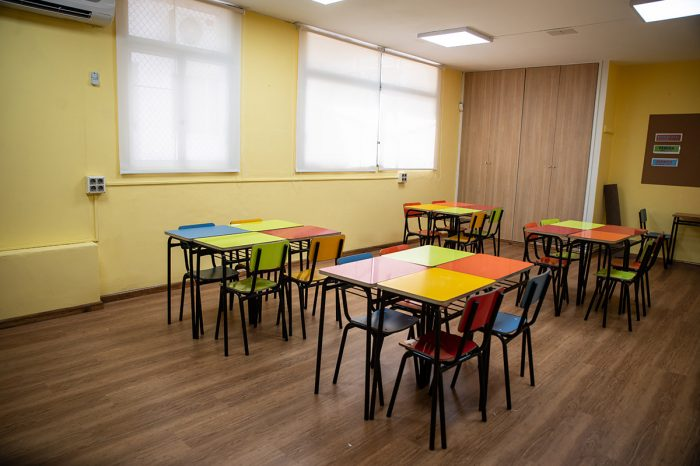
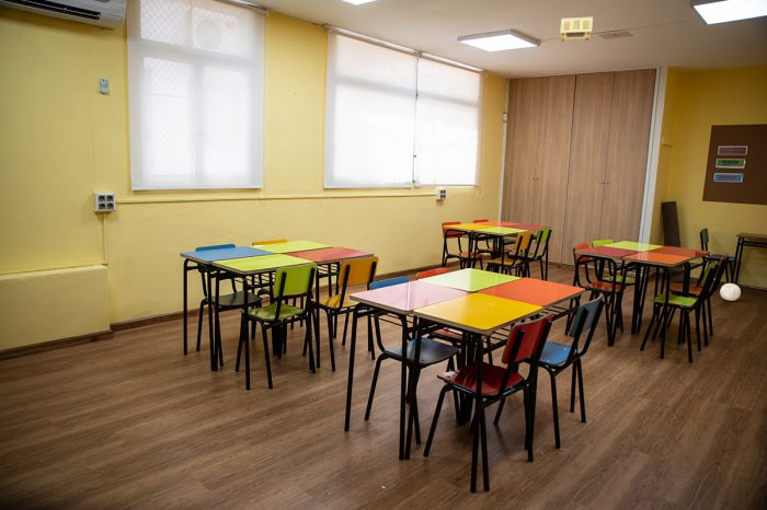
+ projector (575, 32)
+ ball (730, 291)
